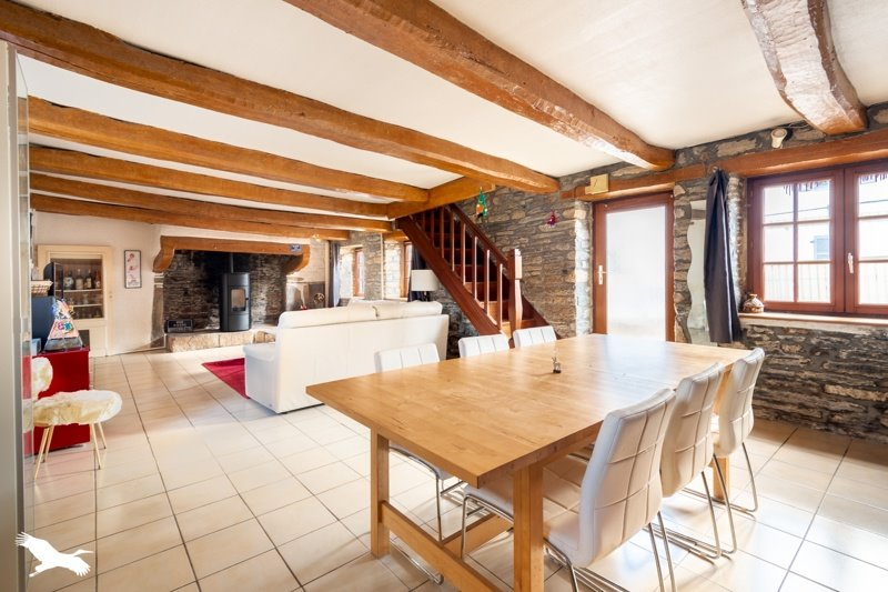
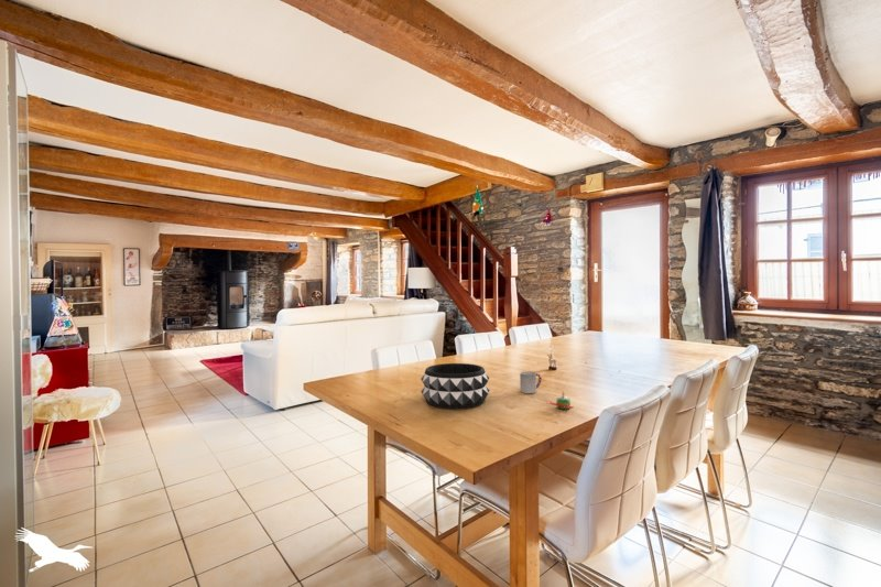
+ cup (531, 381)
+ decorative bowl (455, 384)
+ candle (559, 400)
